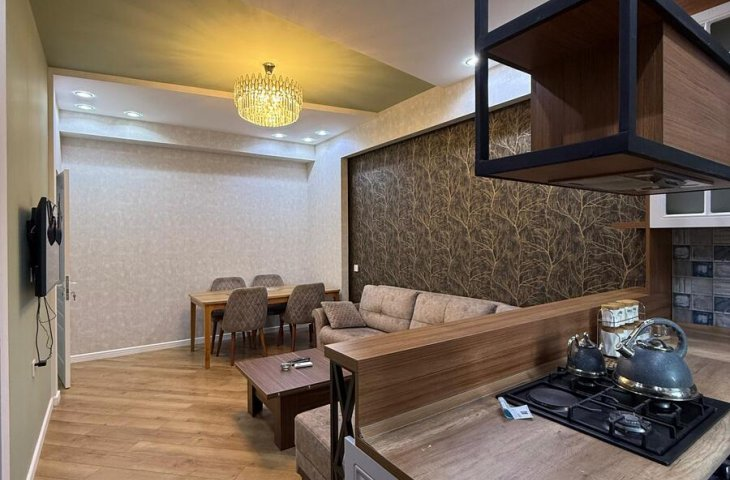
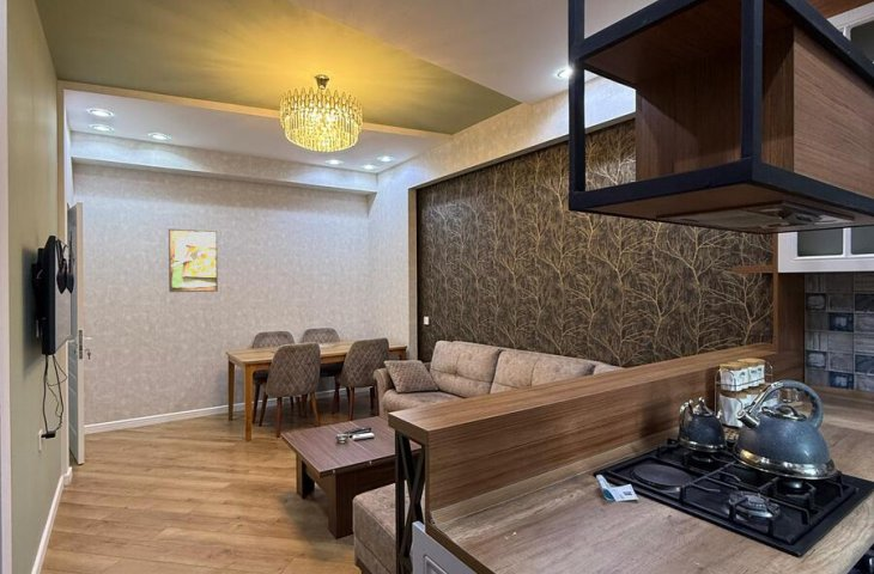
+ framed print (193, 261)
